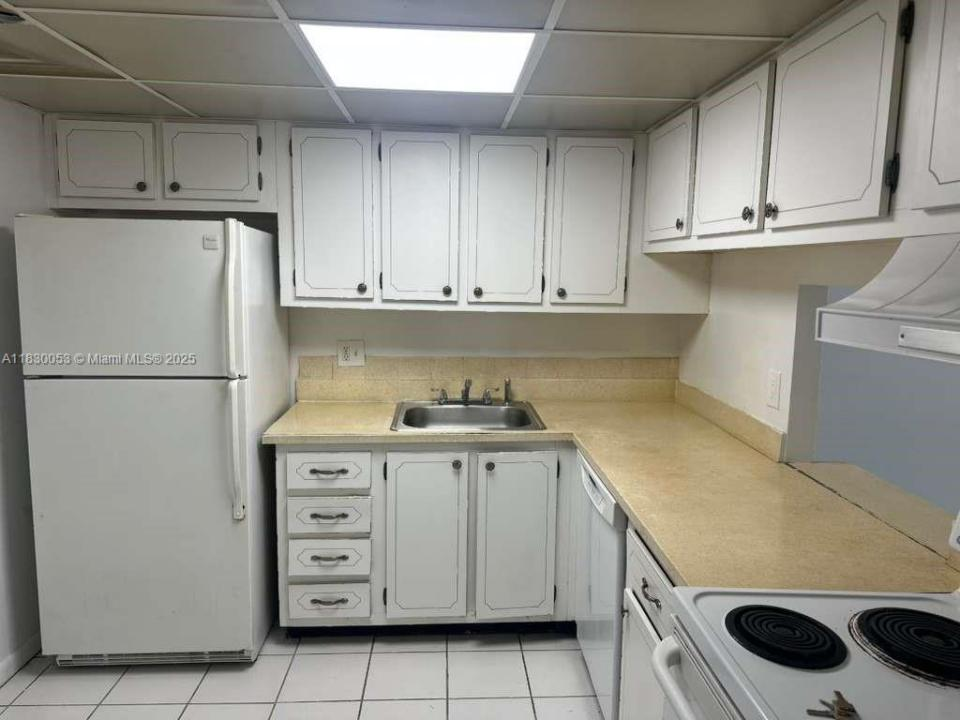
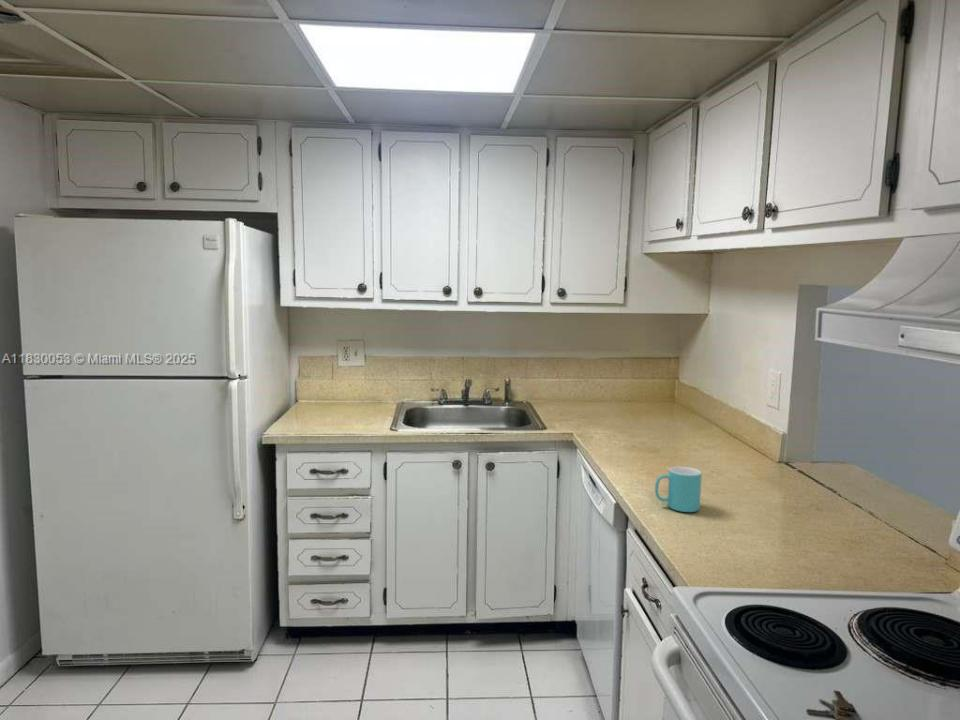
+ mug (677, 488)
